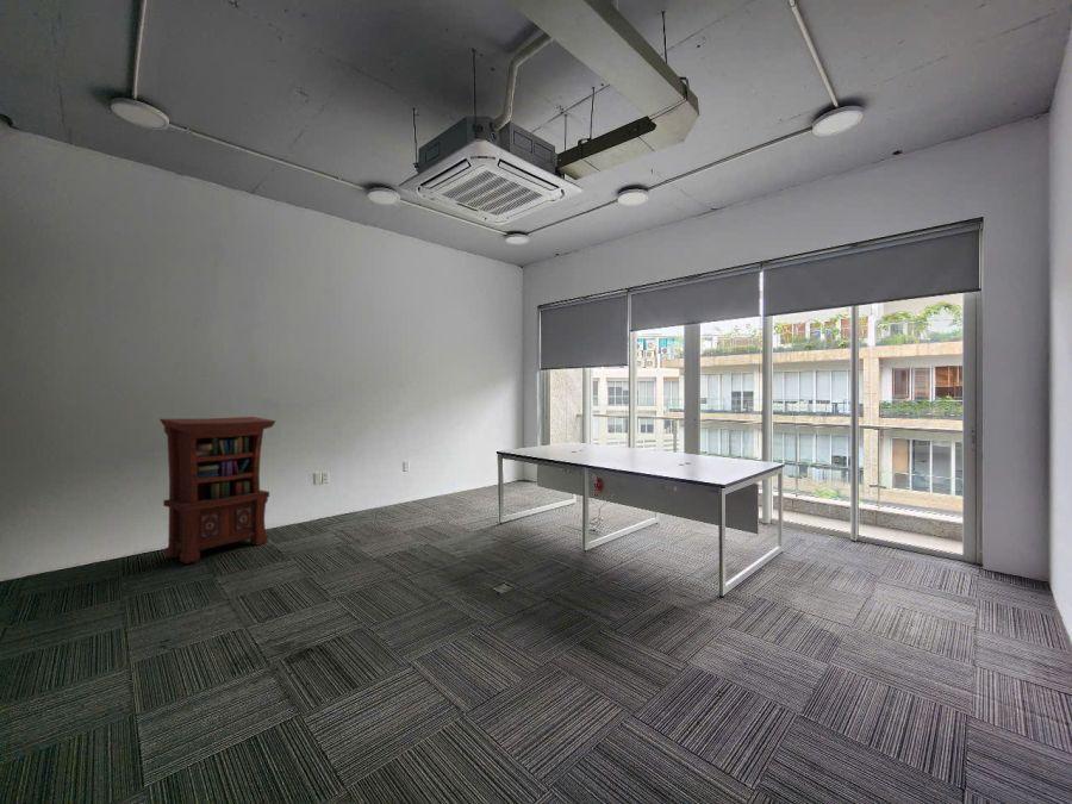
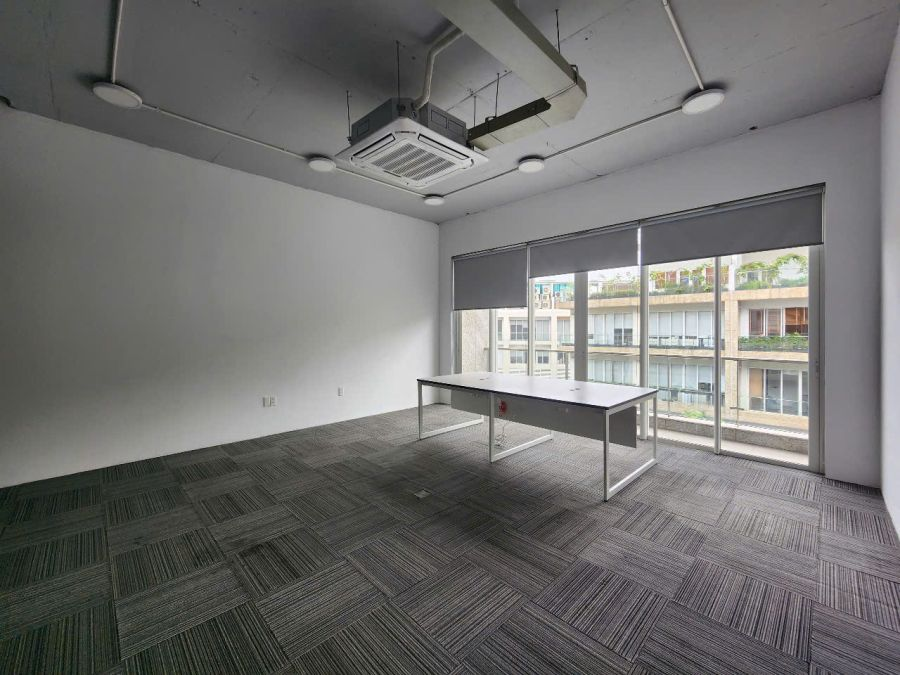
- lectern (220, 484)
